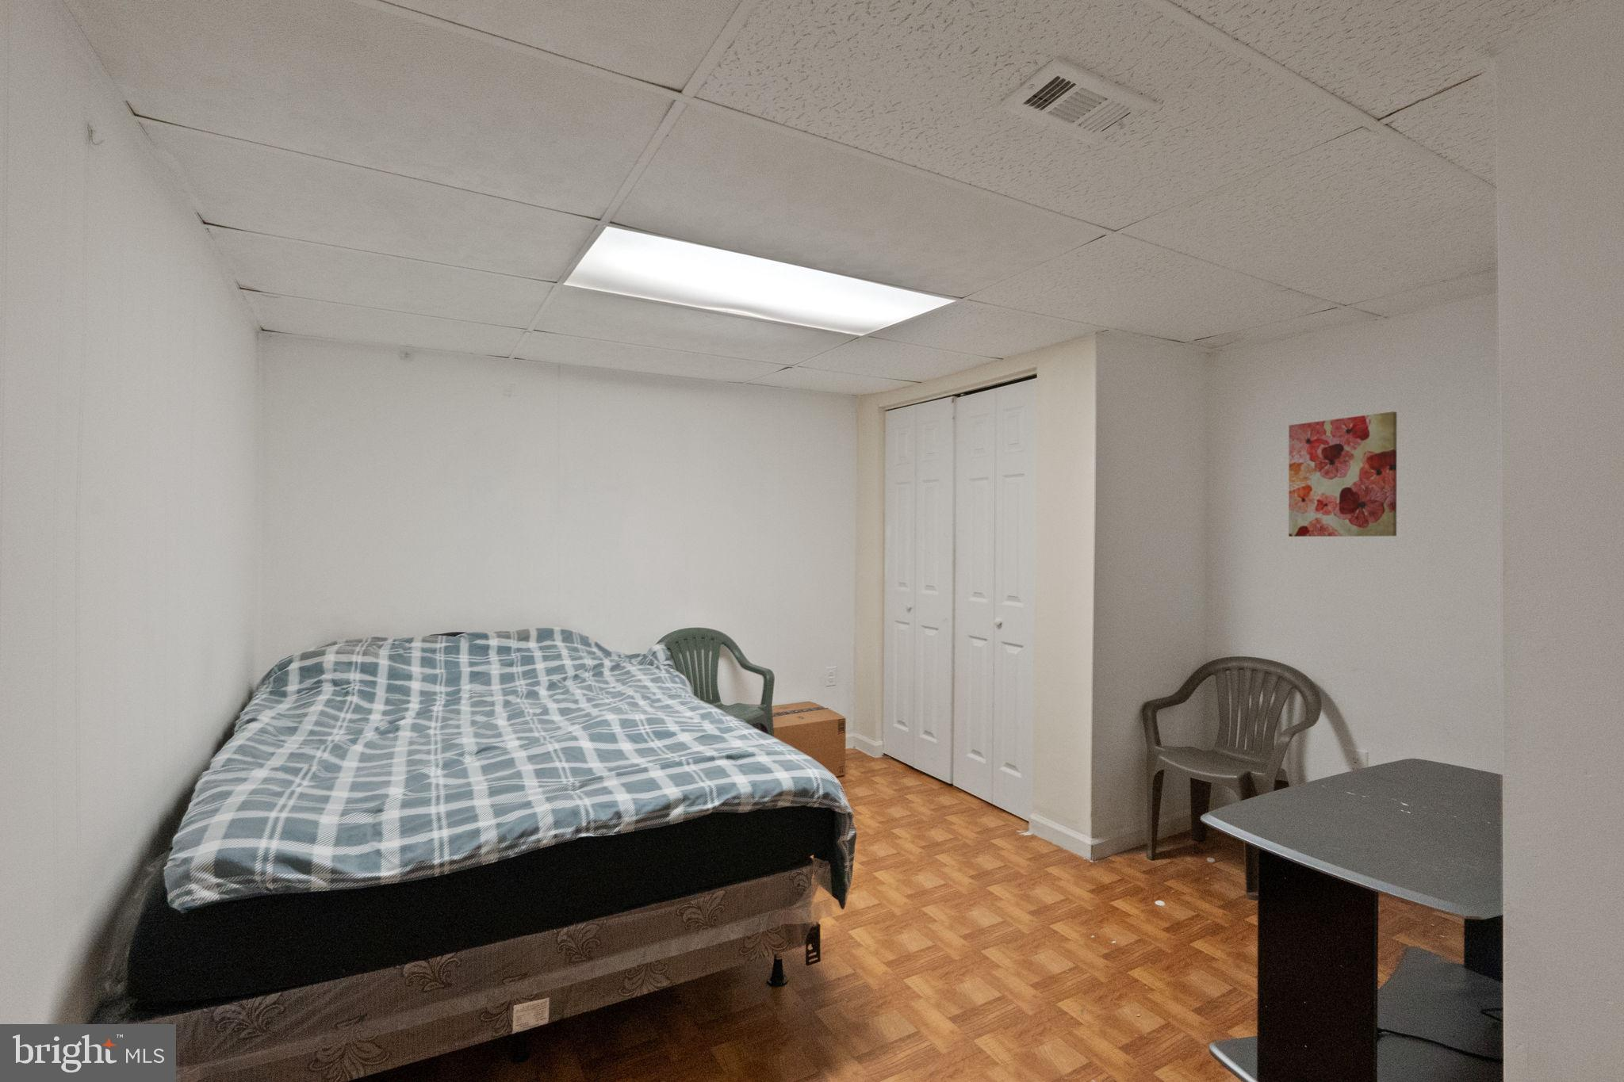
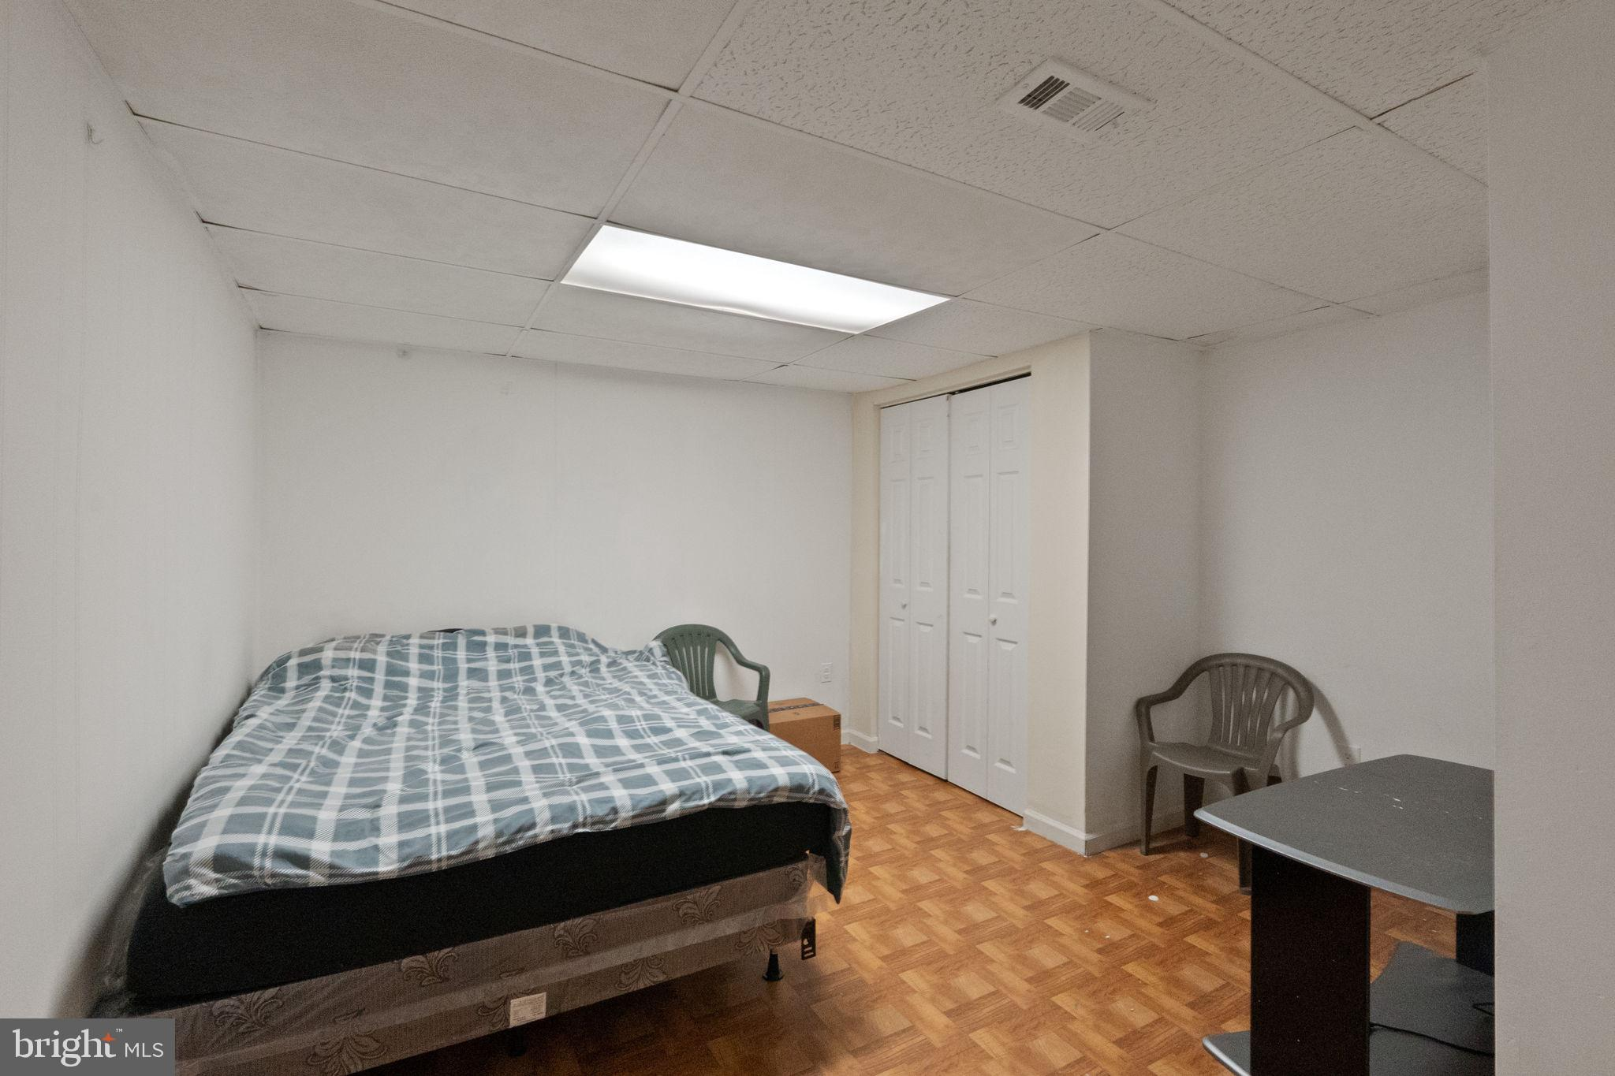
- wall art (1339, 477)
